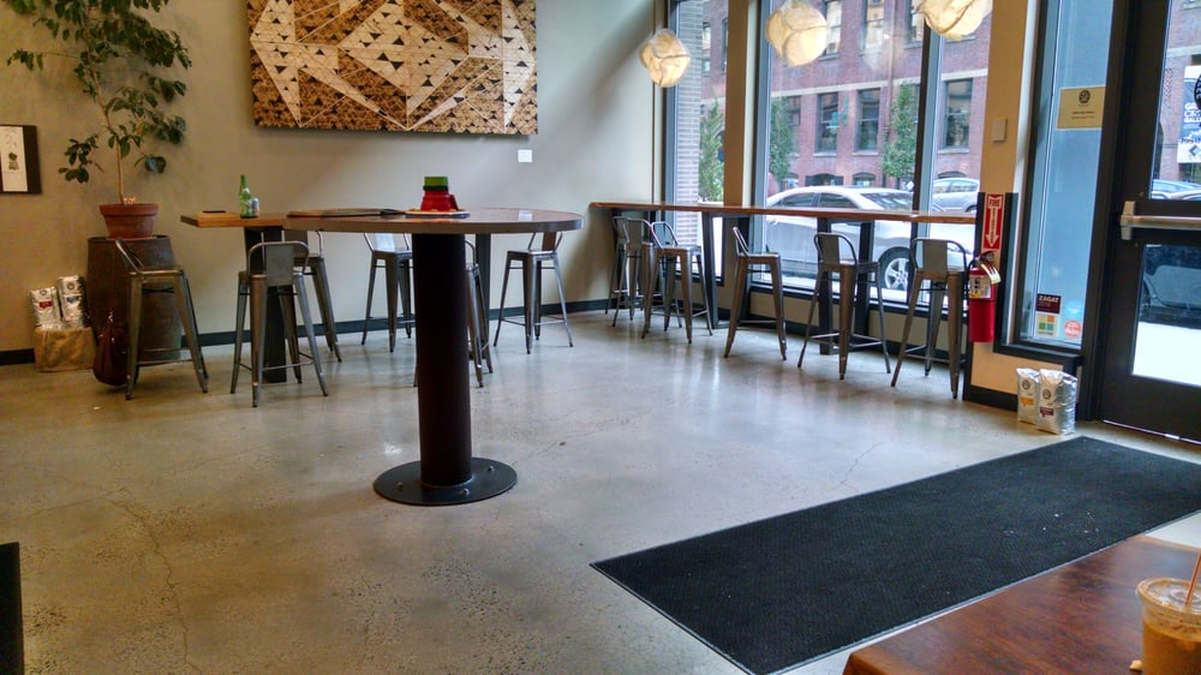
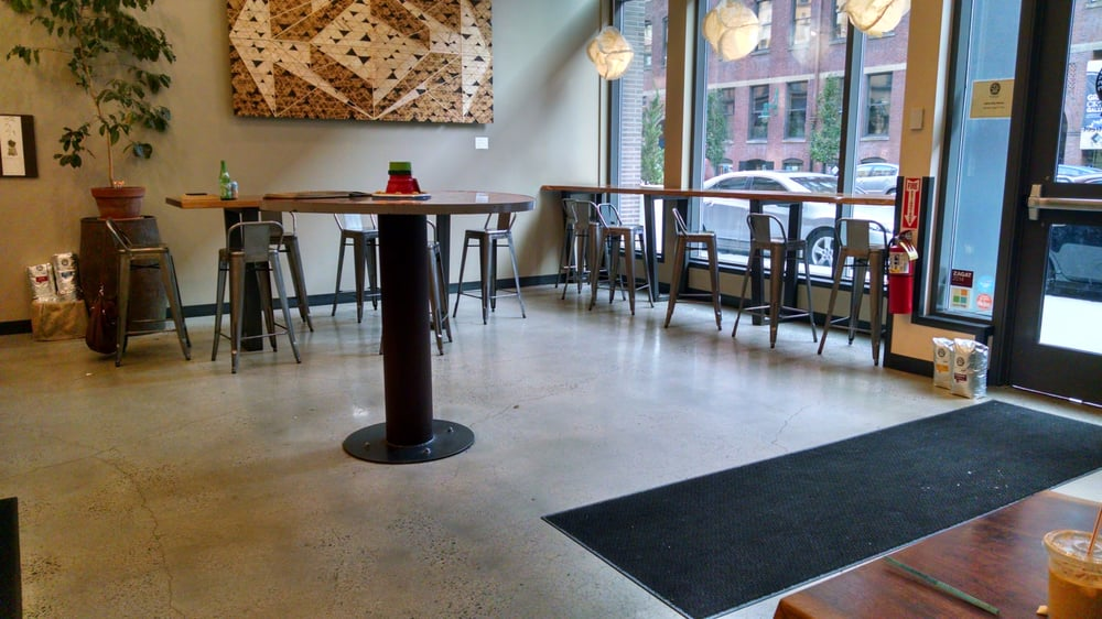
+ pen (937, 583)
